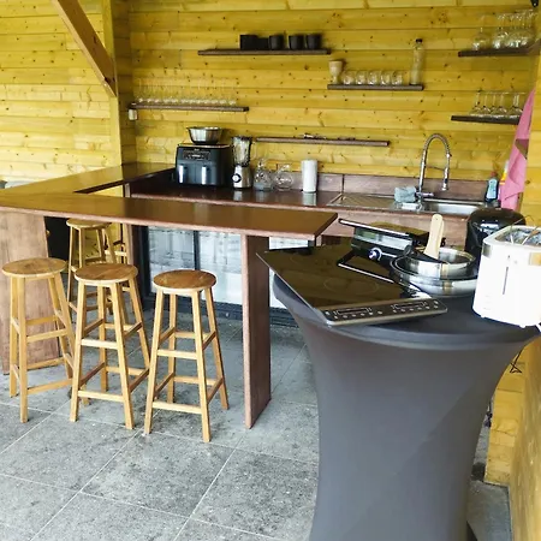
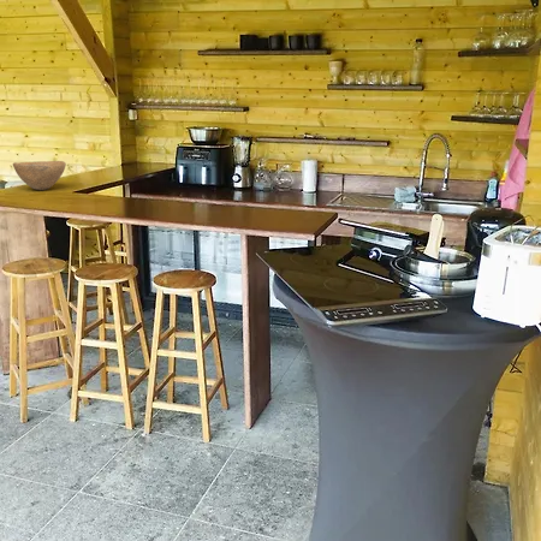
+ bowl (40, 176)
